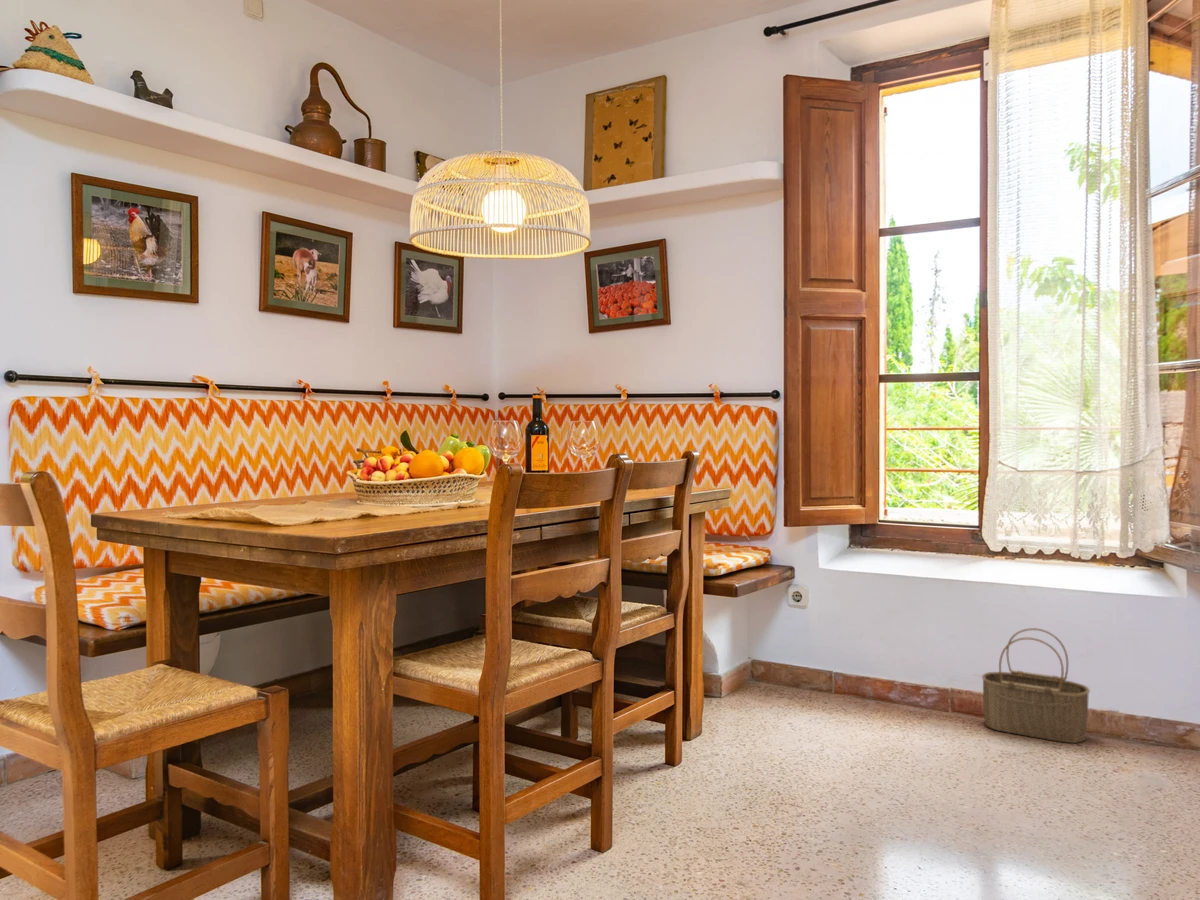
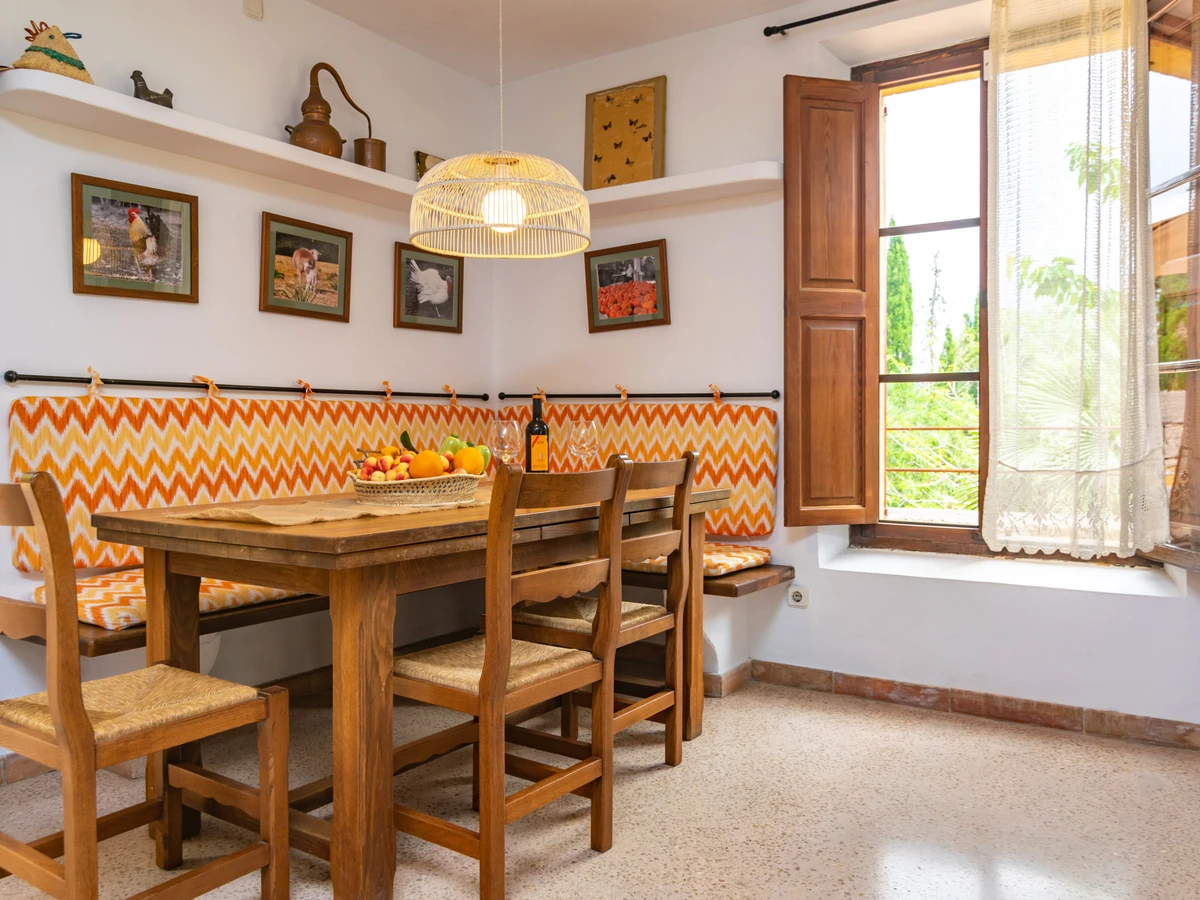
- wicker basket (1034, 681)
